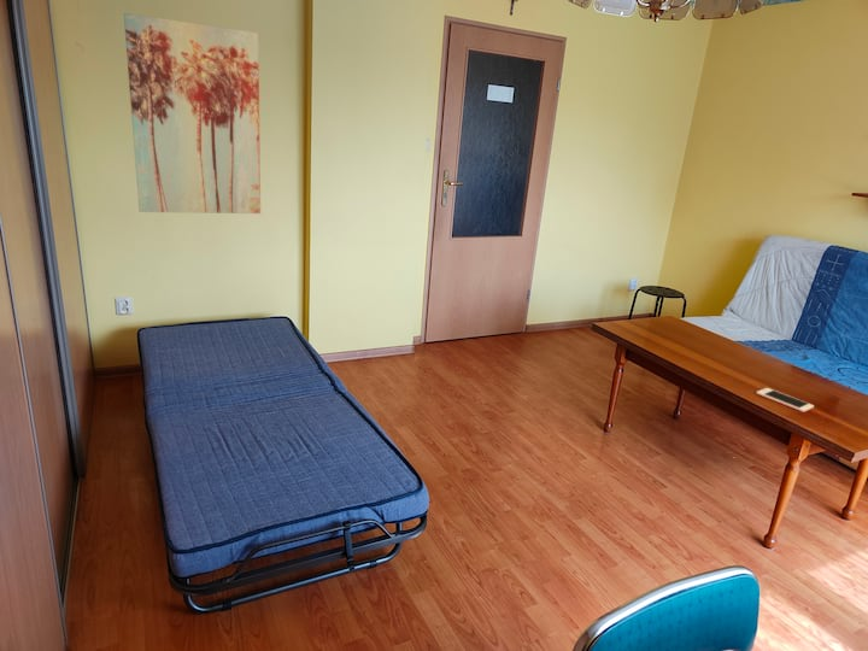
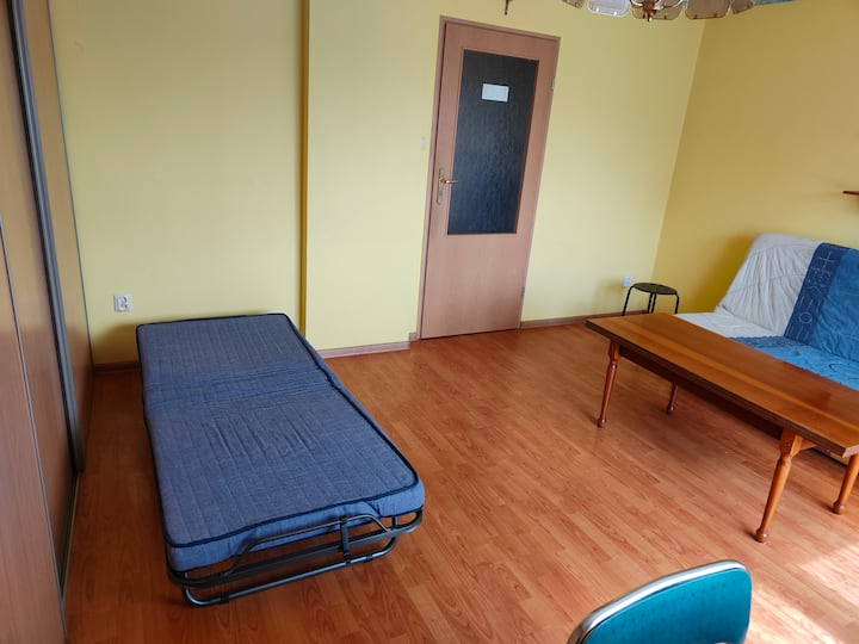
- wall art (198, 122)
- cell phone (784, 399)
